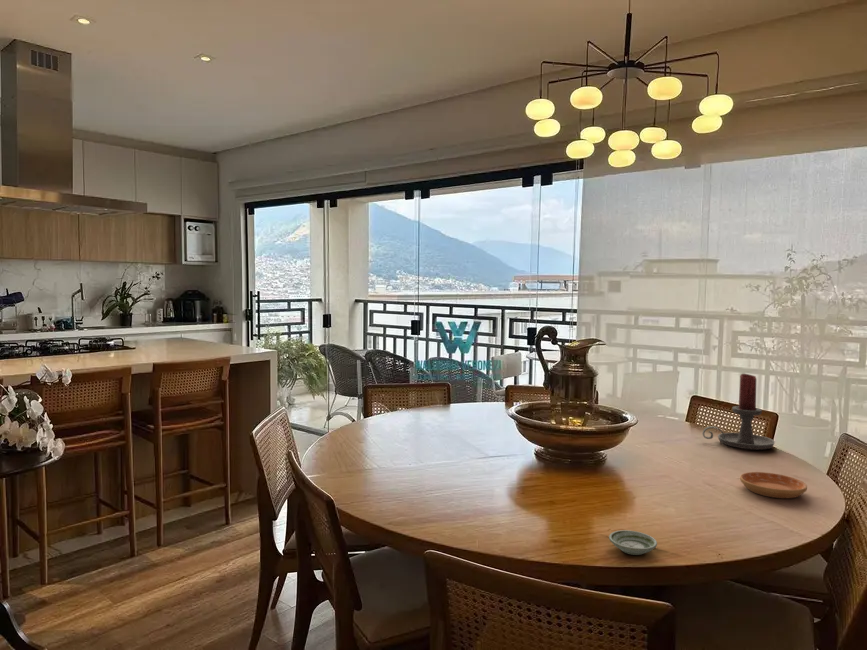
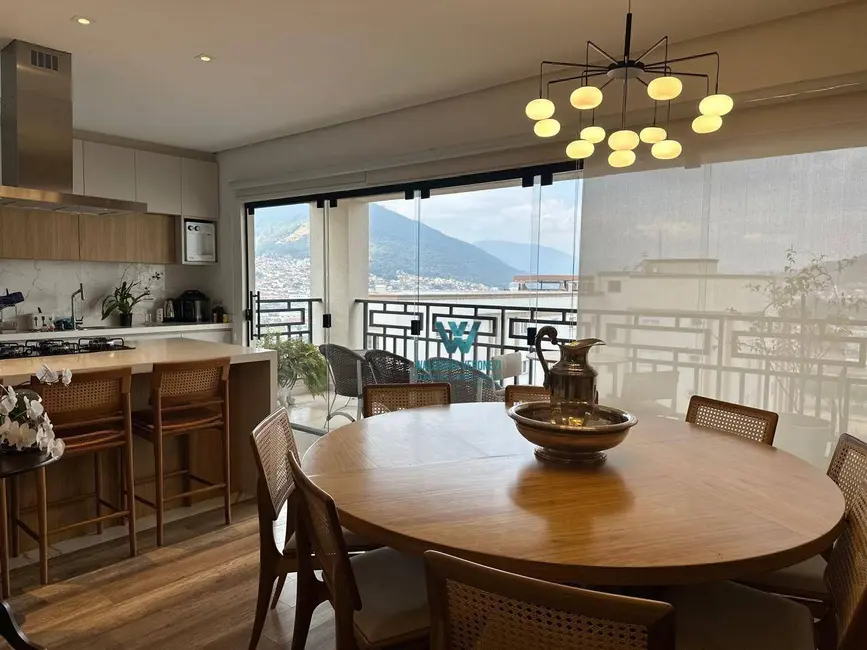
- candle holder (738, 409)
- saucer (632, 544)
- saucer (772, 485)
